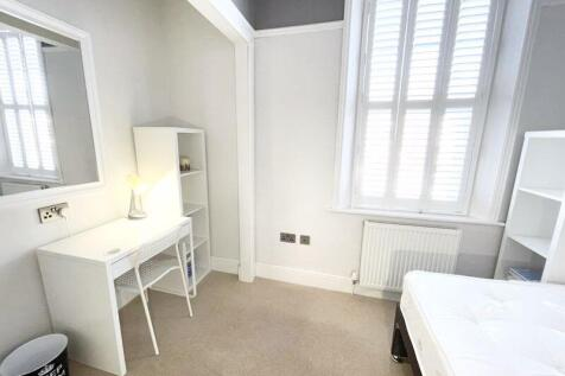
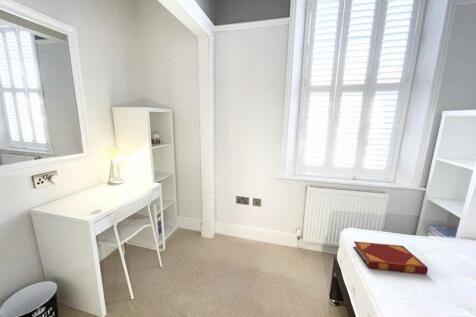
+ hardback book (386, 256)
